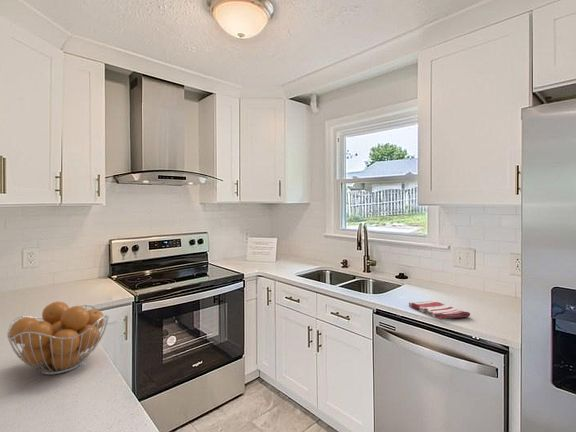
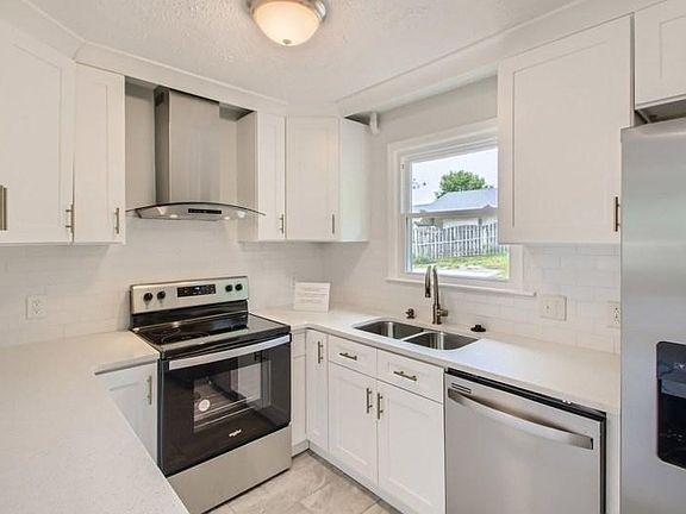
- fruit basket (61, 335)
- dish towel (437, 308)
